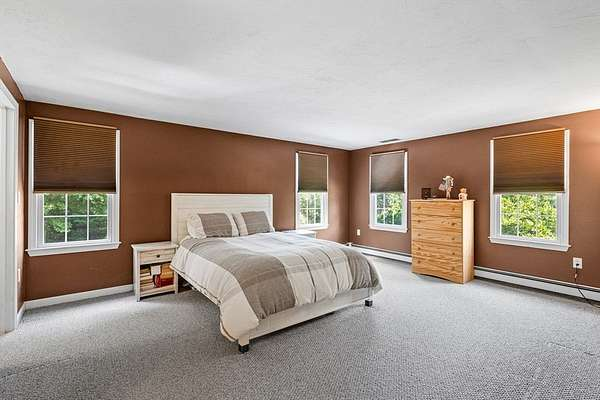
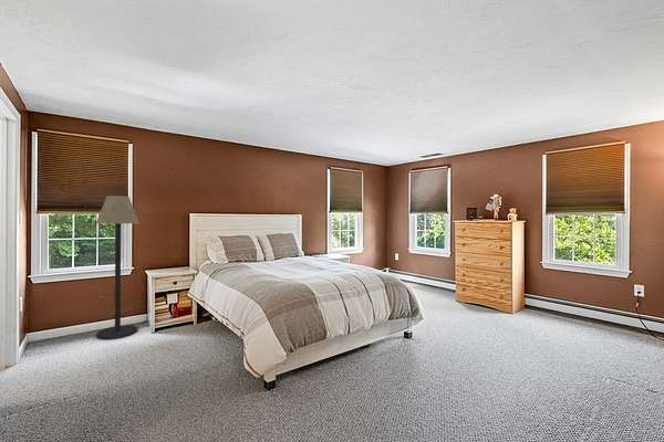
+ floor lamp (117, 264)
